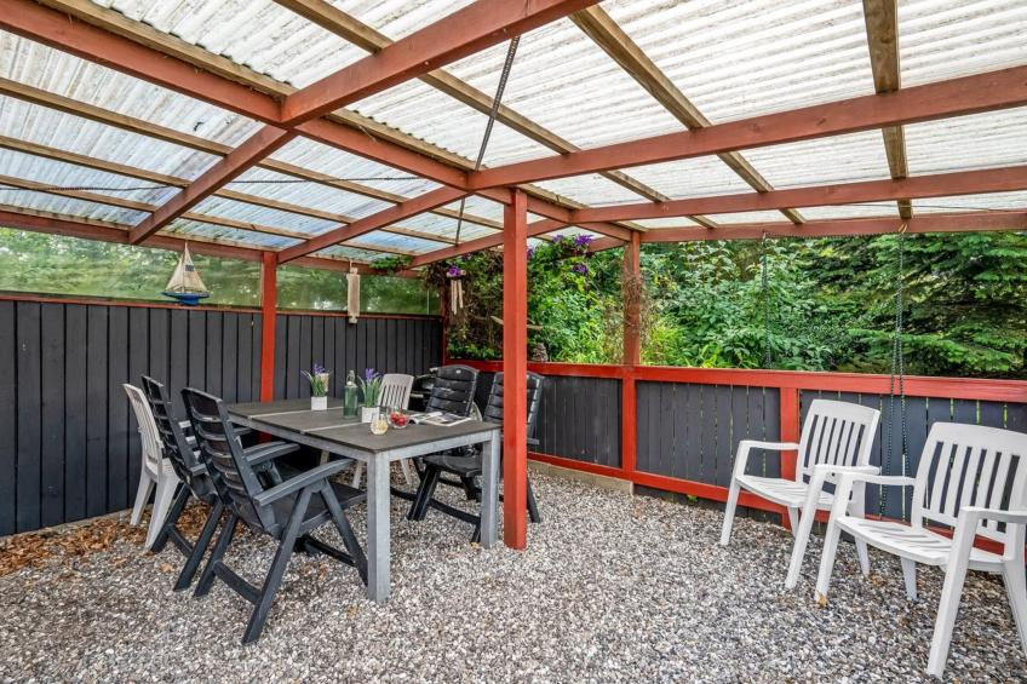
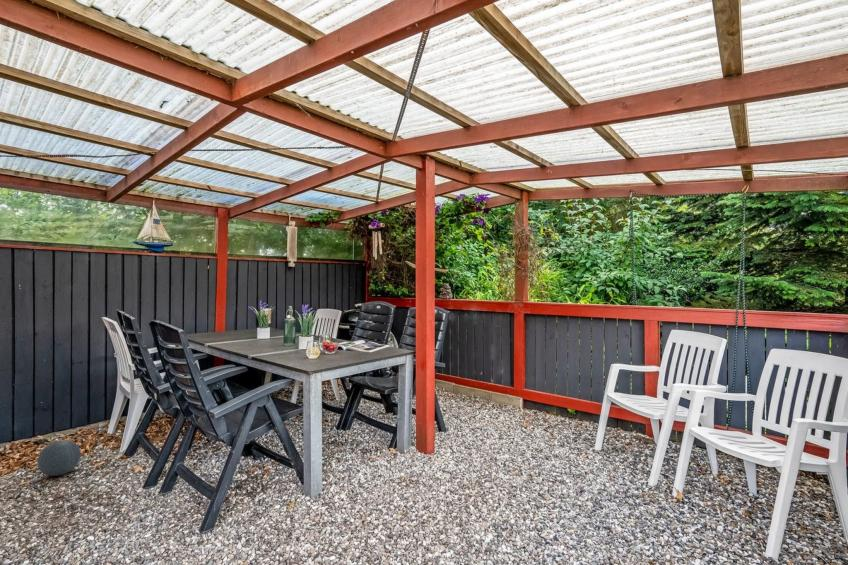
+ ball (59, 457)
